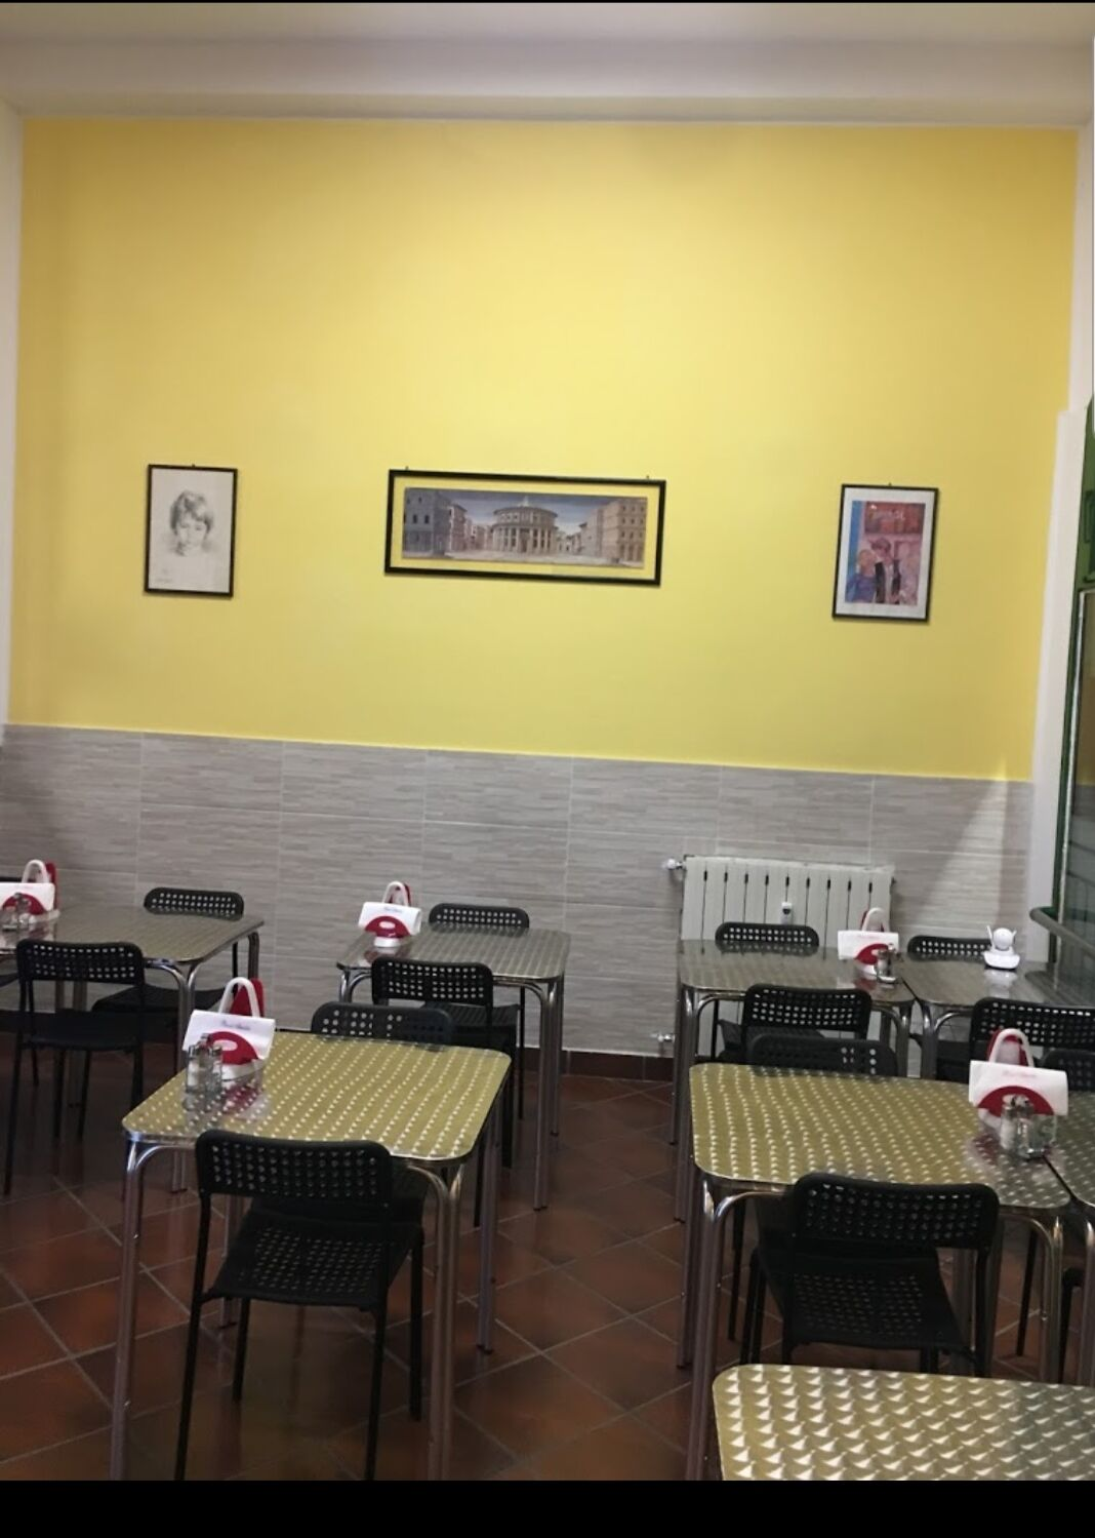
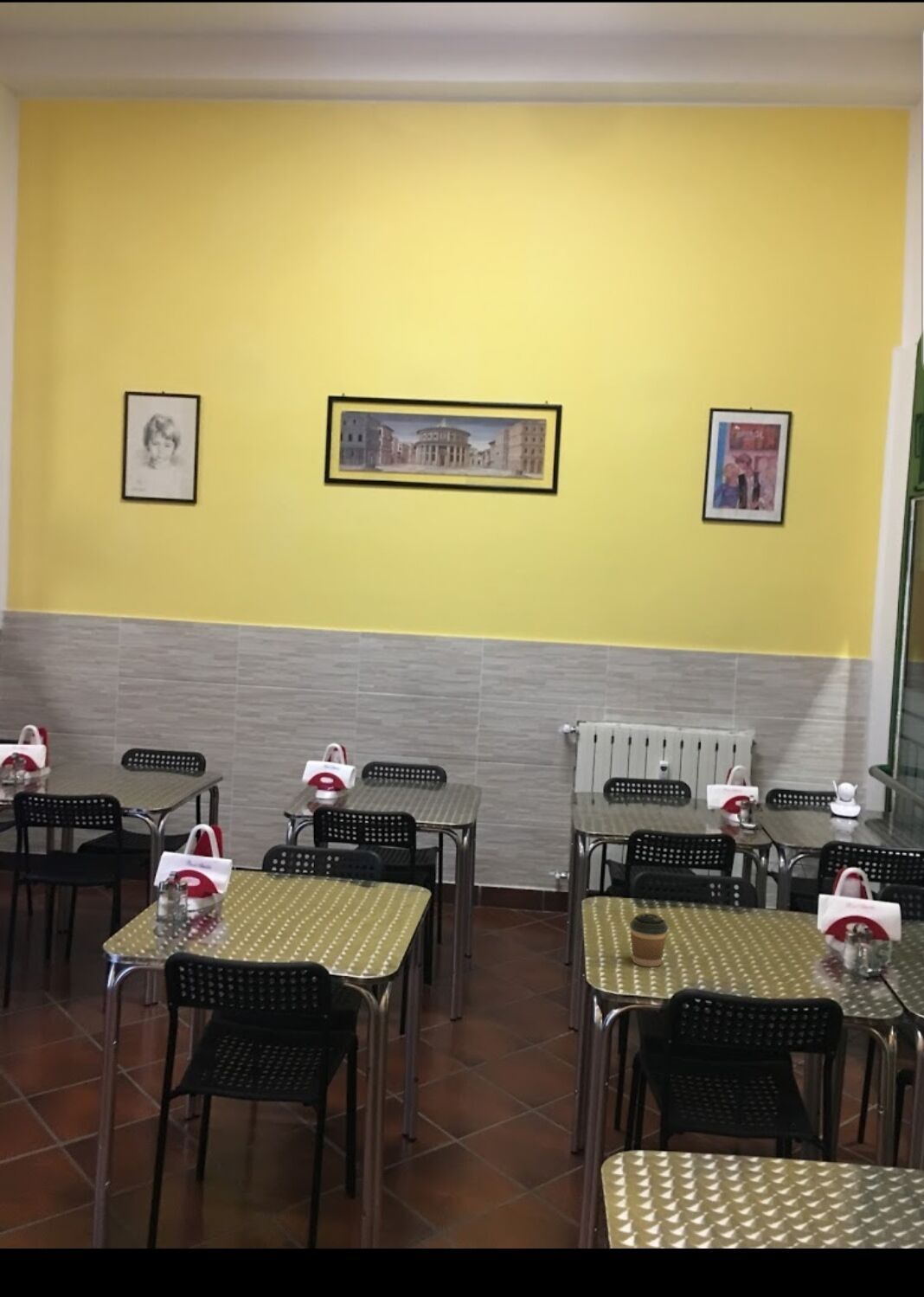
+ coffee cup (648, 937)
